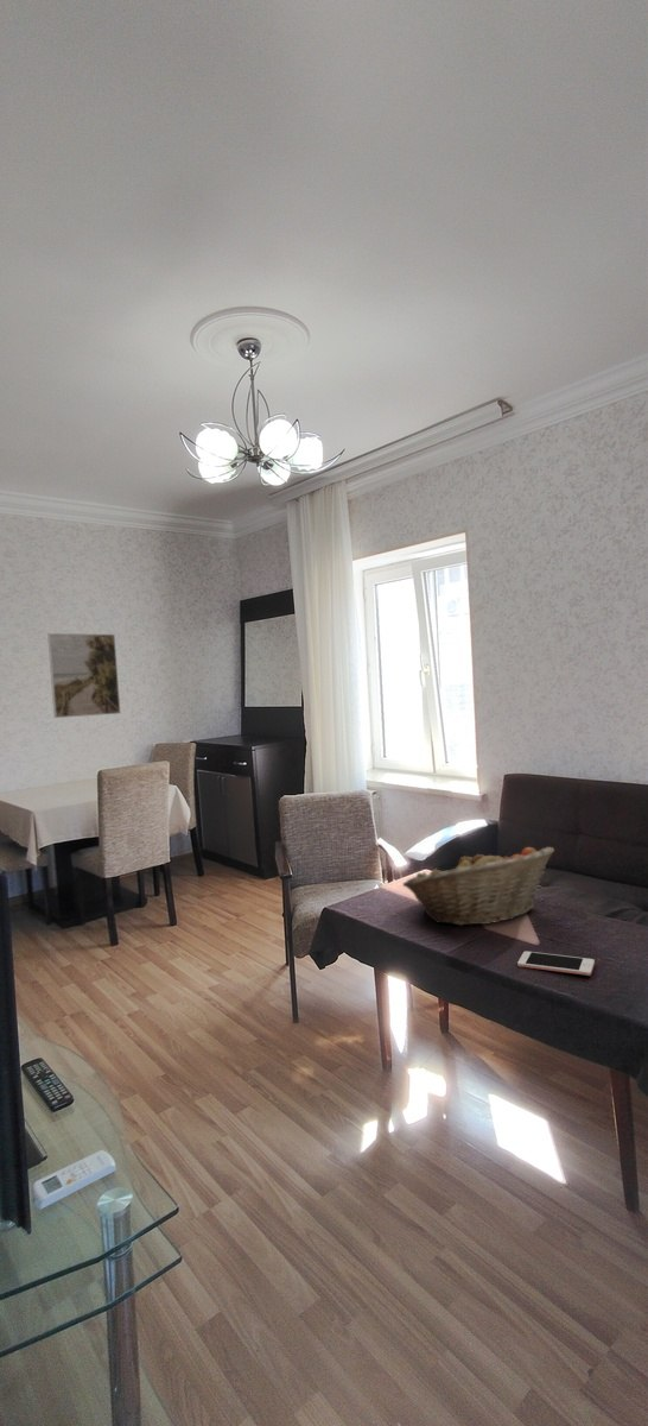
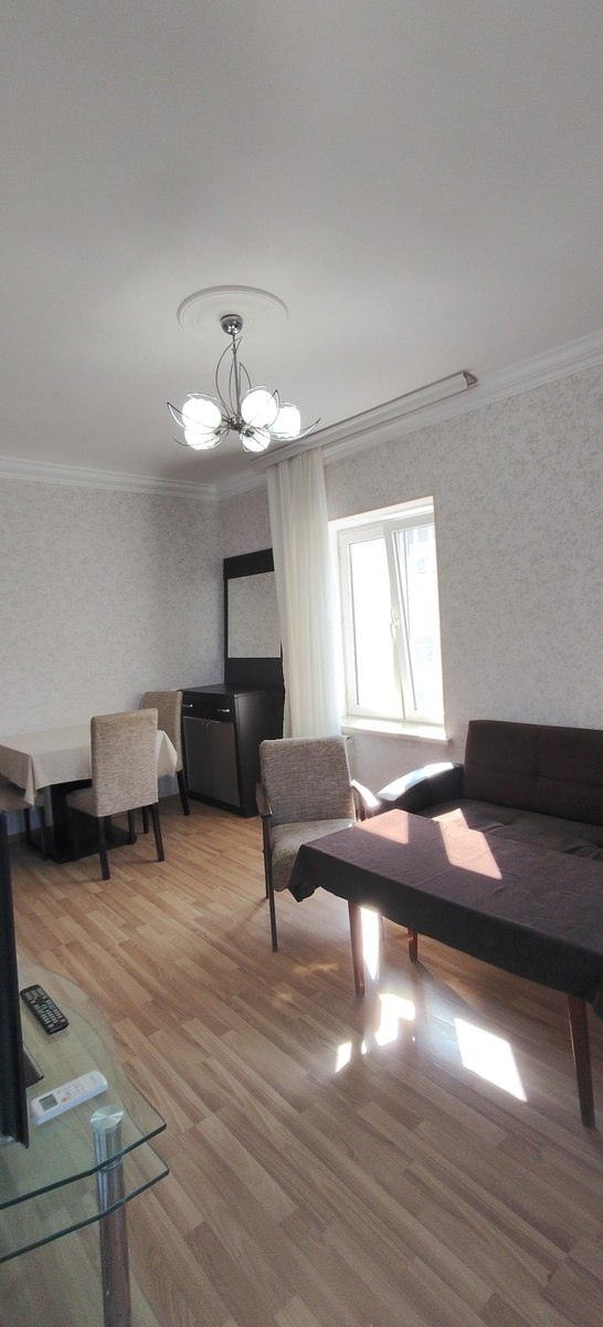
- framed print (84, 674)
- cell phone (555, 963)
- fruit basket (479, 878)
